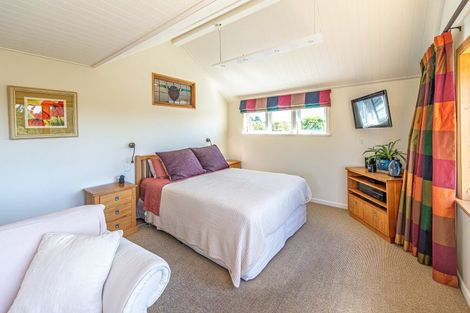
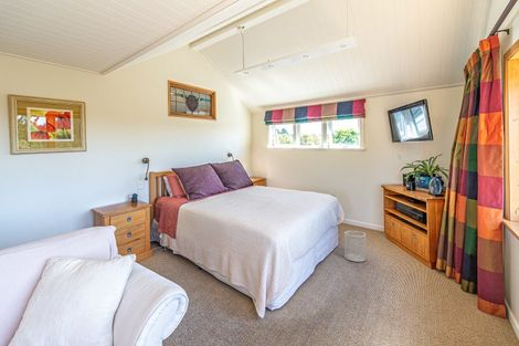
+ wastebasket (354, 245)
